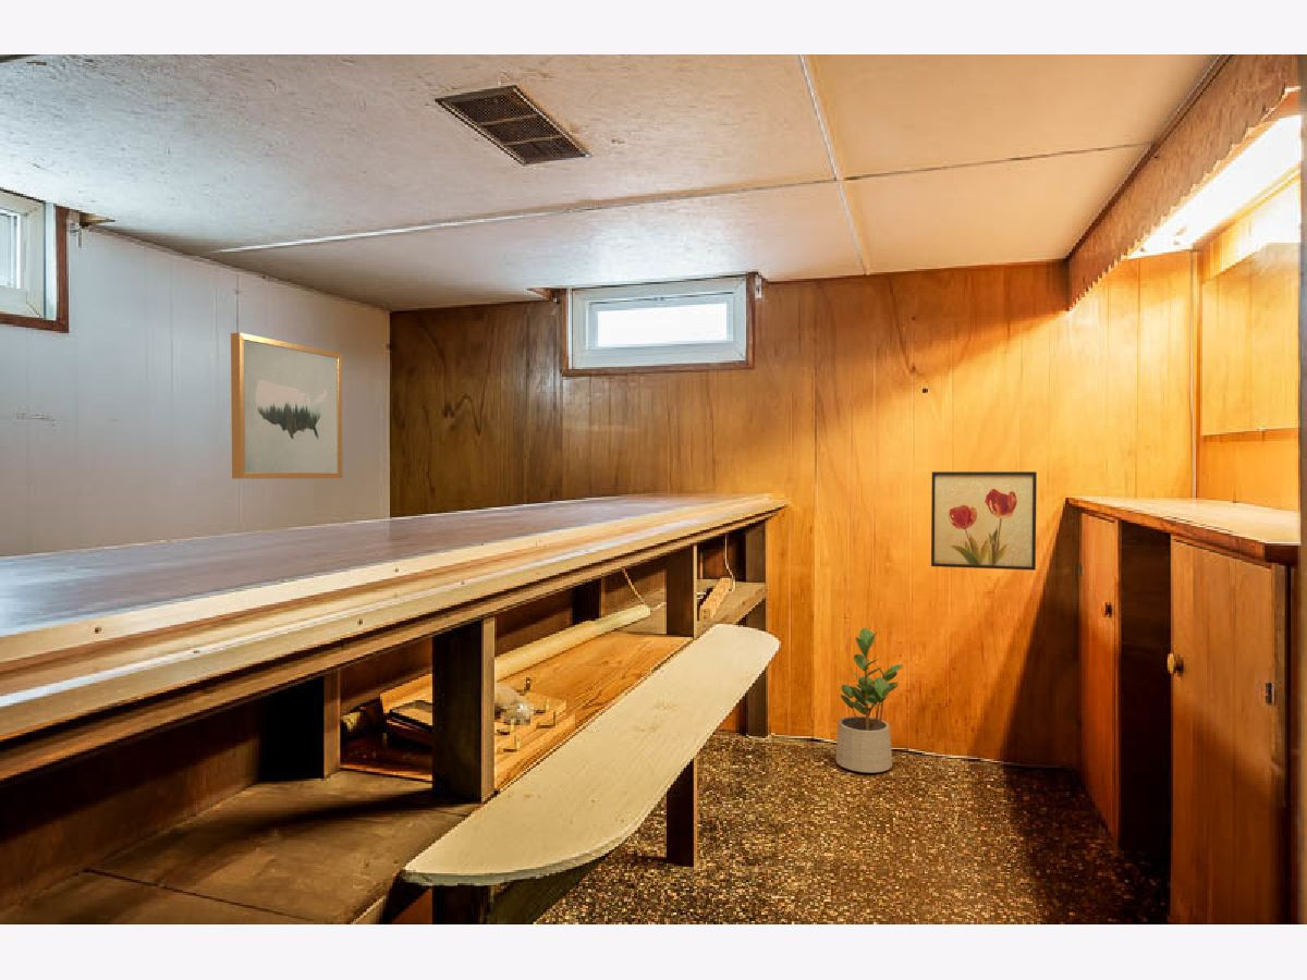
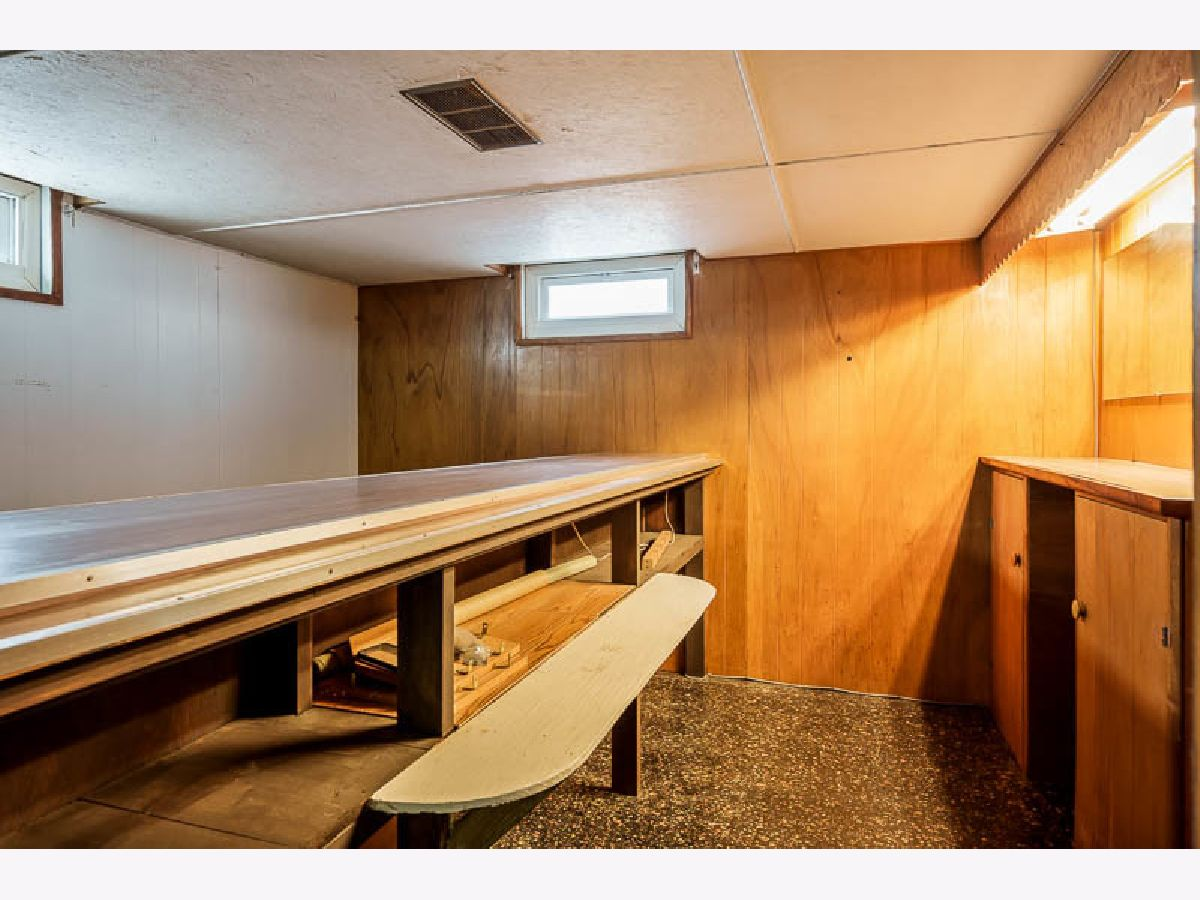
- wall art (291, 411)
- wall art (982, 519)
- potted plant (869, 695)
